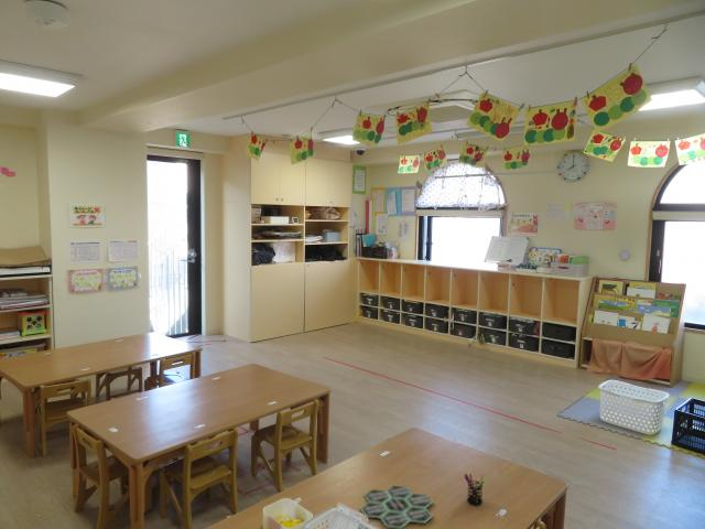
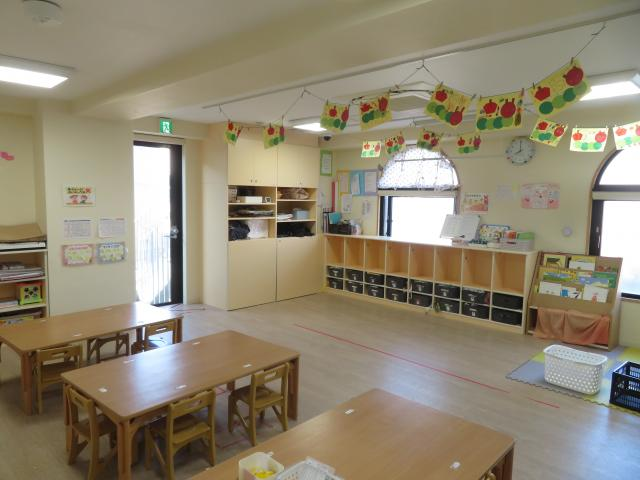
- pen holder (475, 487)
- board game (397, 505)
